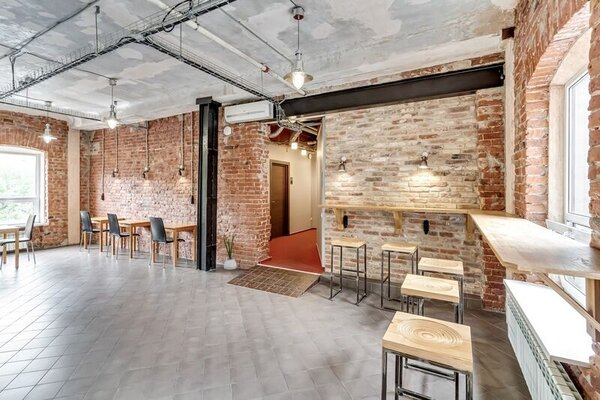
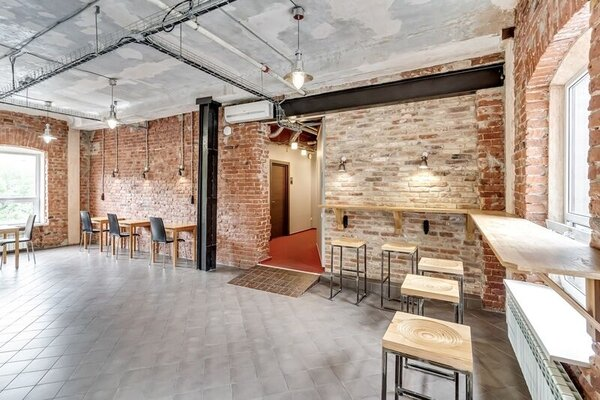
- house plant (229, 248)
